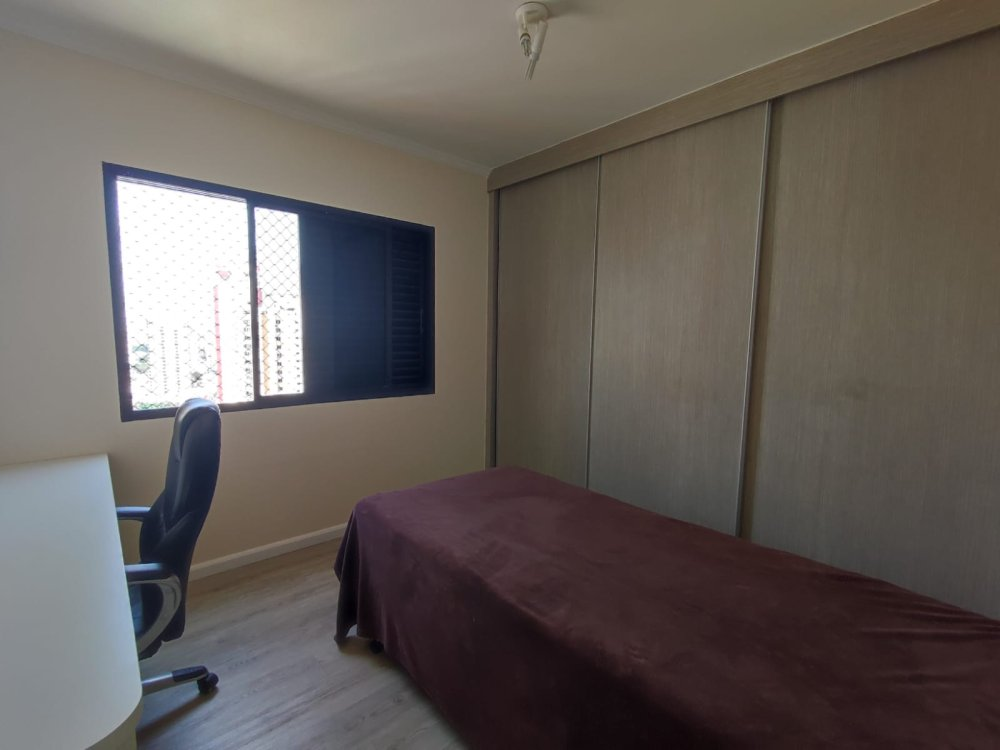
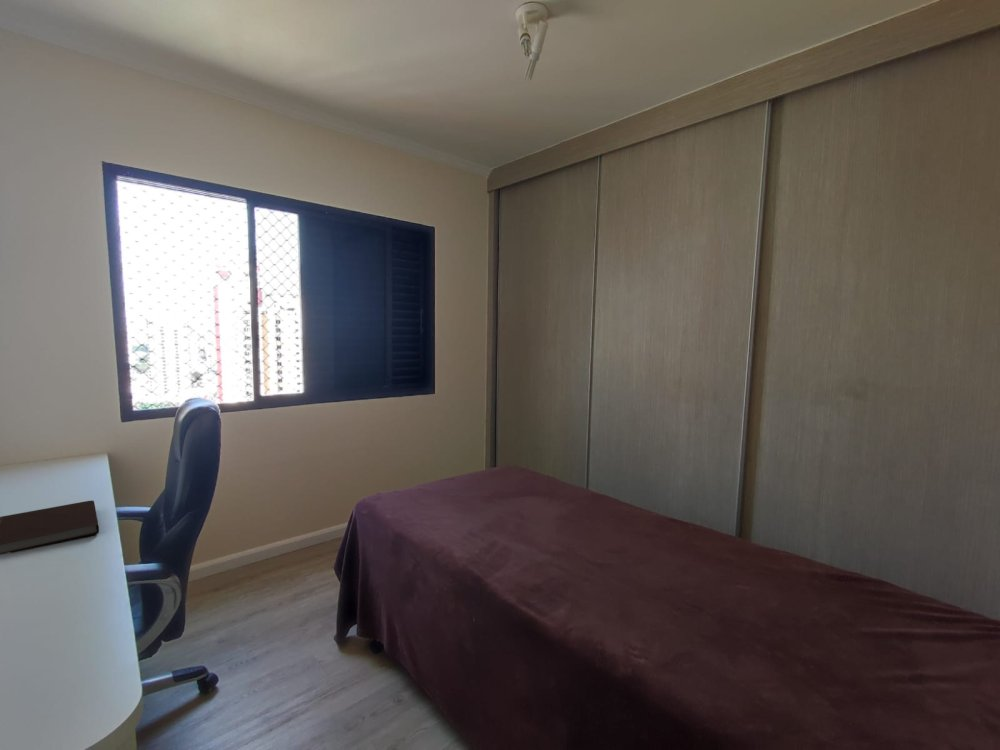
+ notebook (49, 525)
